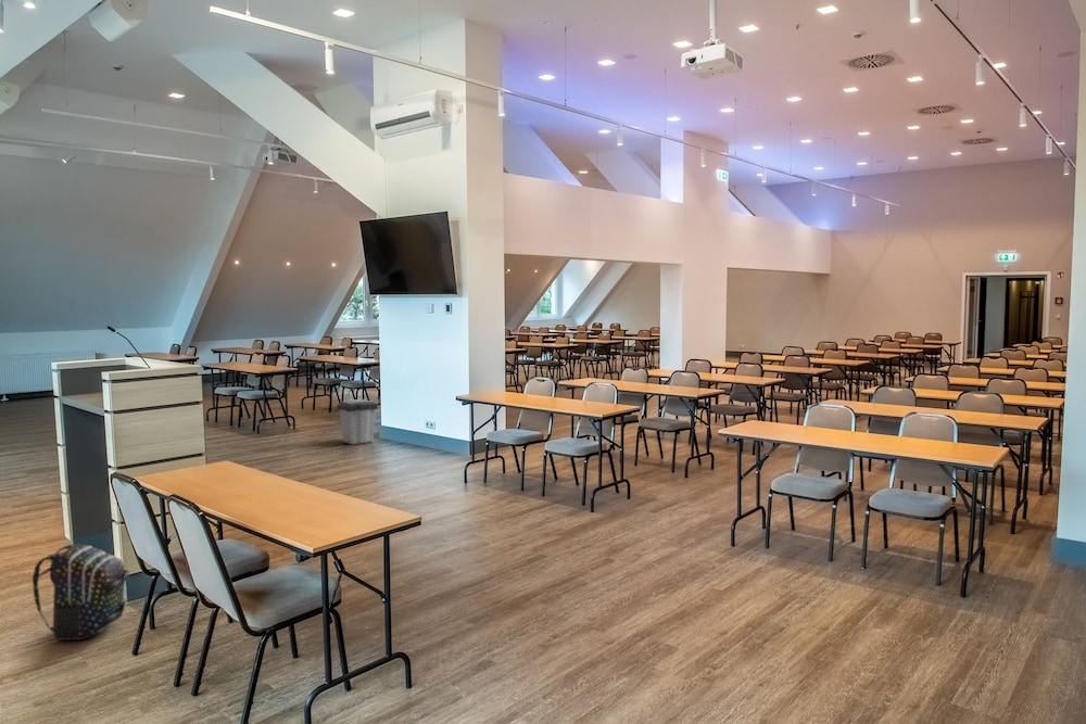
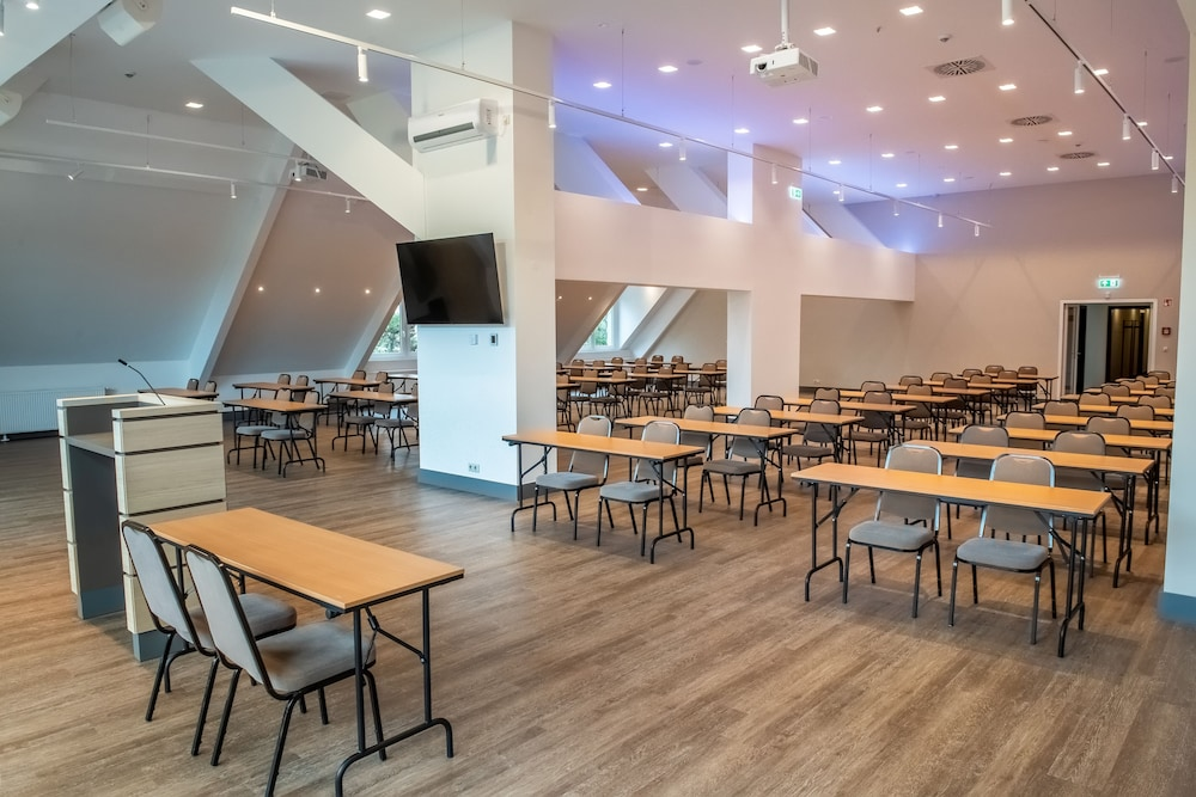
- backpack (81, 590)
- trash can (358, 421)
